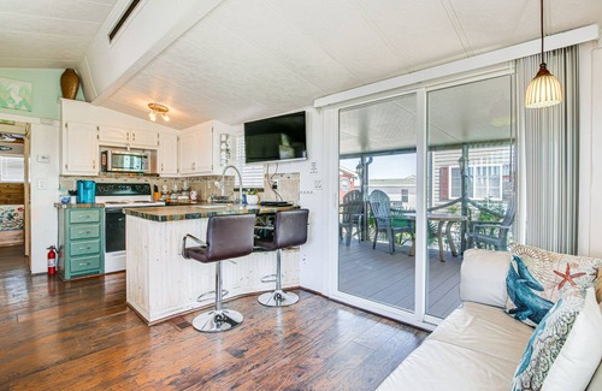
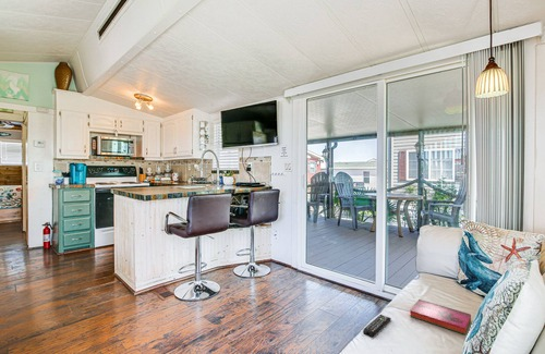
+ hardback book (439, 315)
+ remote control (377, 325)
